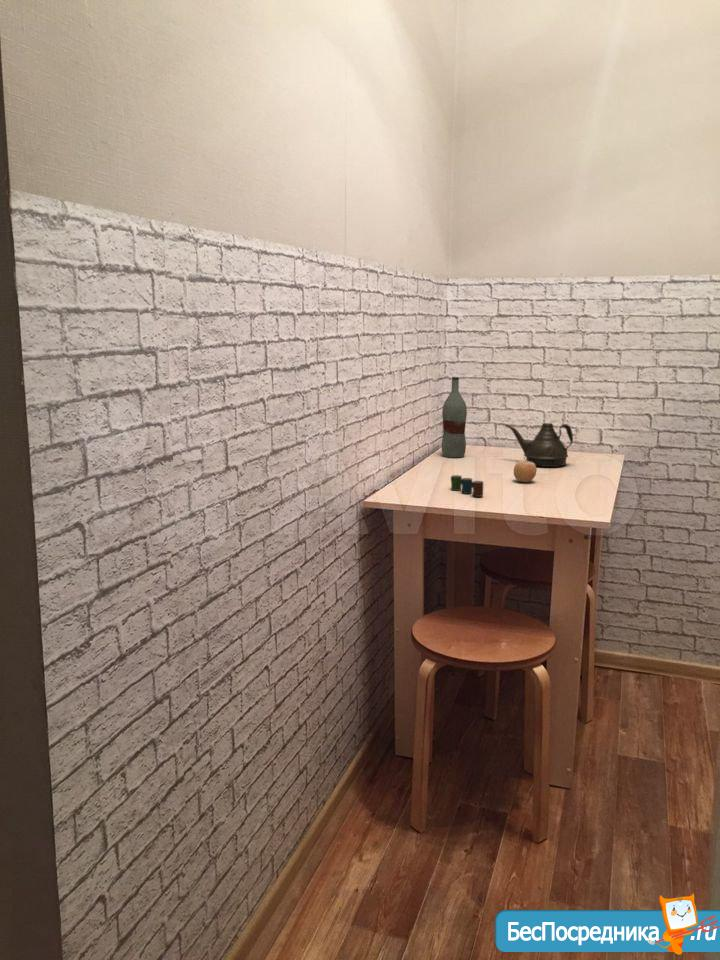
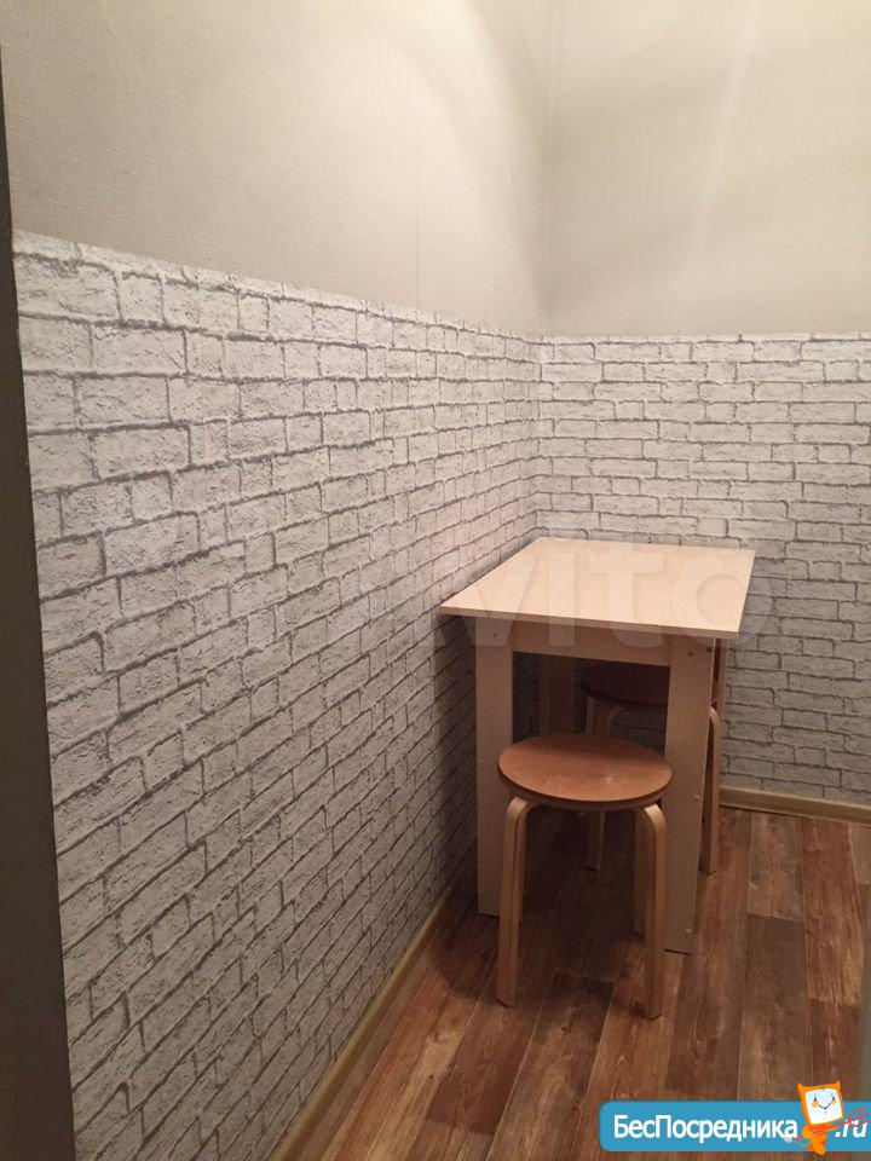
- teapot (538, 443)
- bottle (454, 416)
- cup (465, 480)
- fruit (525, 469)
